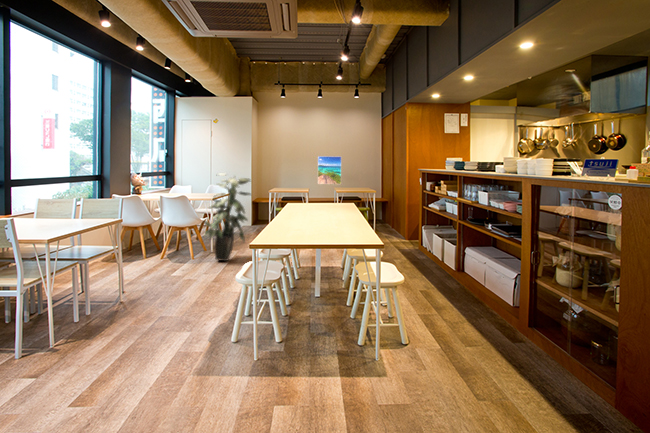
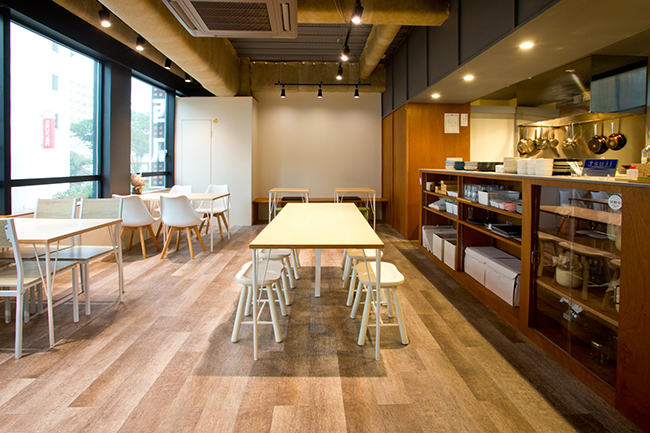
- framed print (329, 170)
- indoor plant (227, 216)
